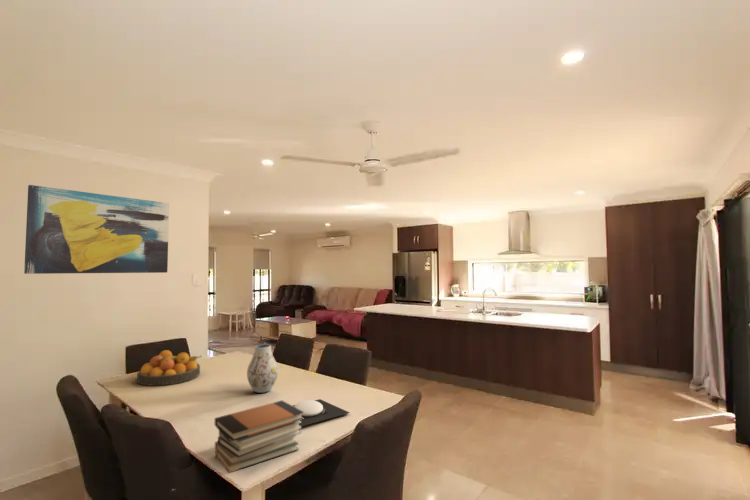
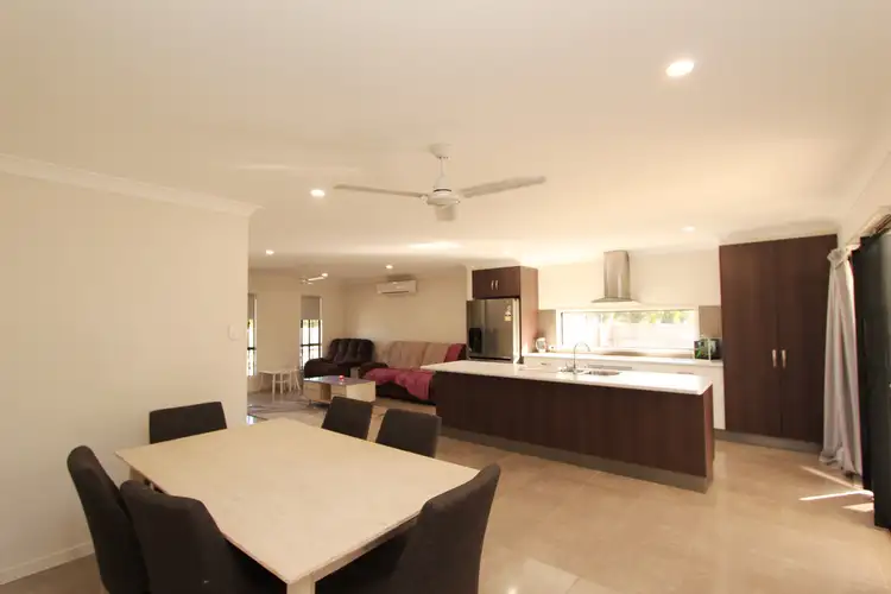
- plate (310, 408)
- book stack (259, 433)
- vase (262, 368)
- fruit bowl (169, 365)
- wall art (105, 234)
